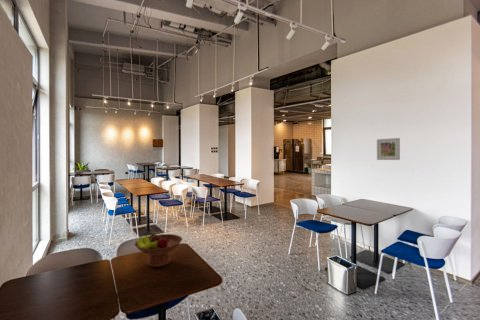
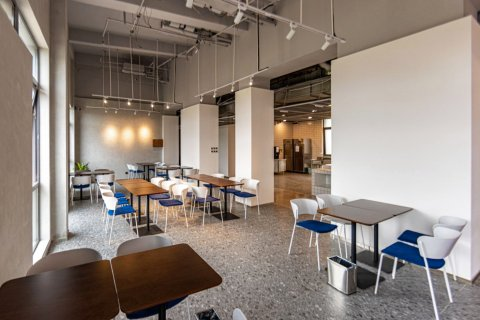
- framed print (387, 149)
- fruit bowl (159, 247)
